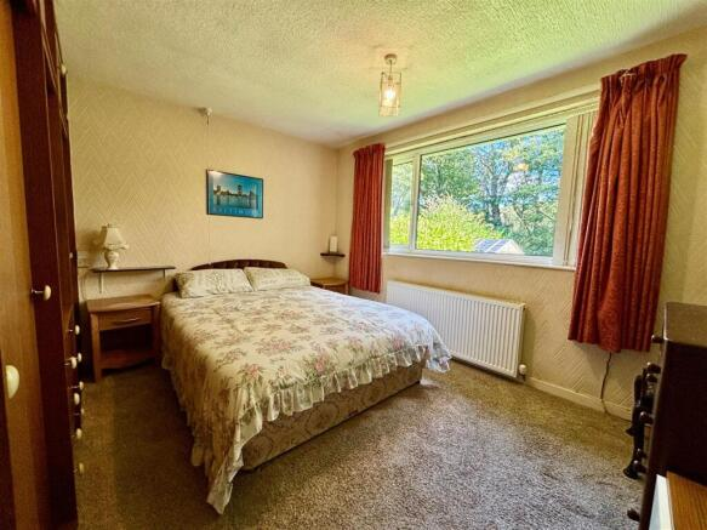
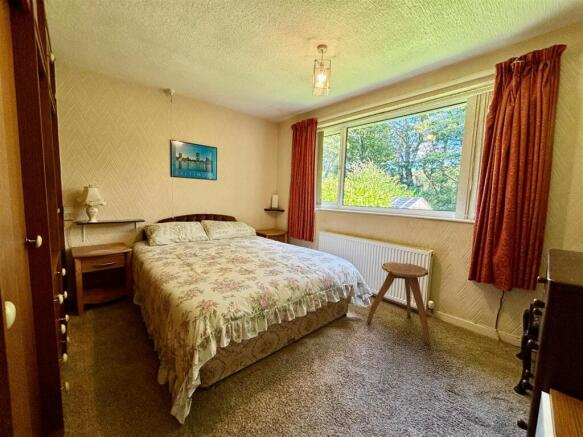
+ stool (408, 296)
